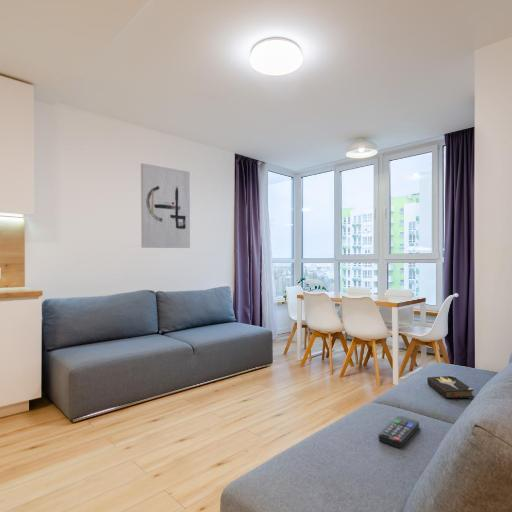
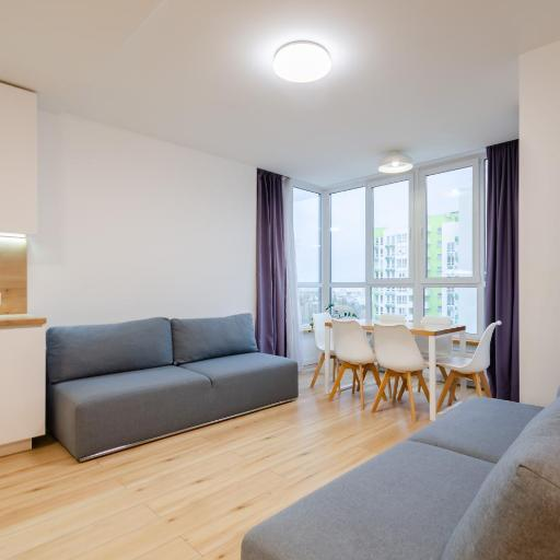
- wall art (166, 207)
- hardback book (449, 386)
- remote control (399, 430)
